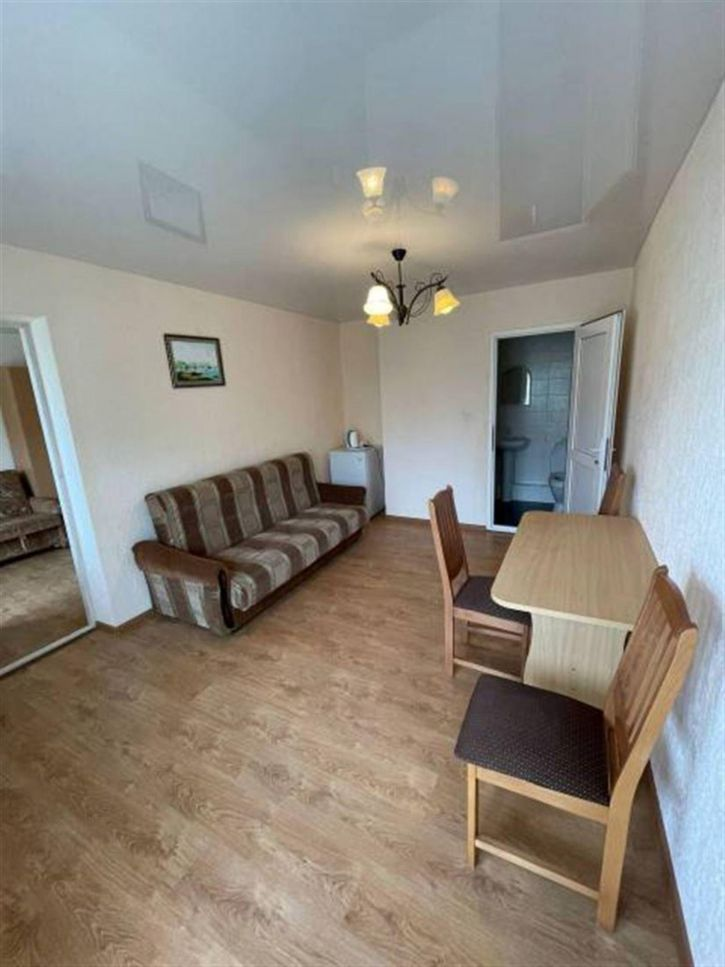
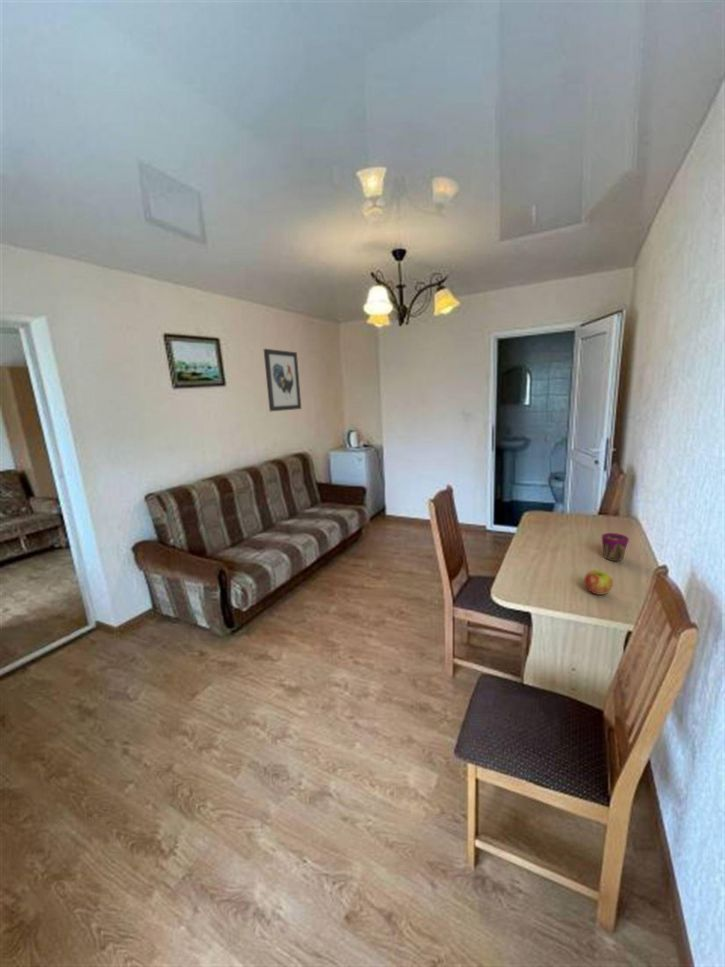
+ wall art (283, 380)
+ apple (598, 582)
+ cup (615, 548)
